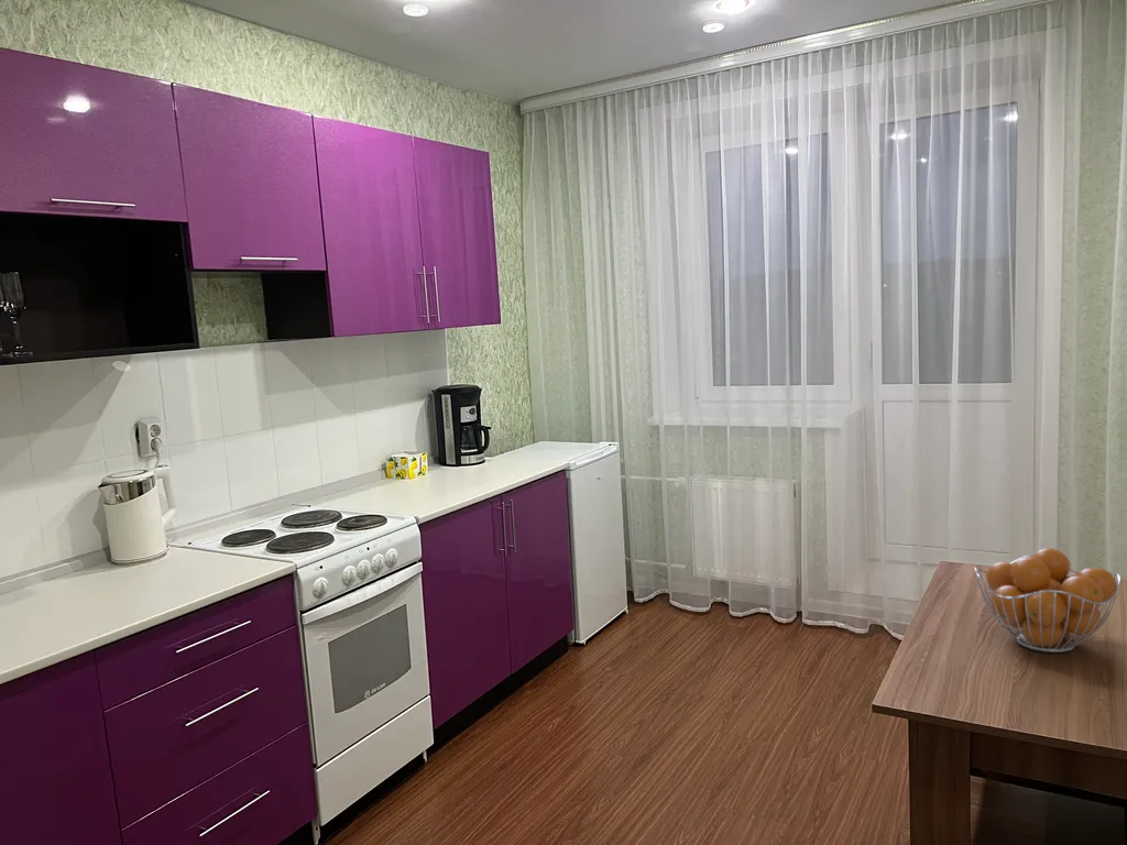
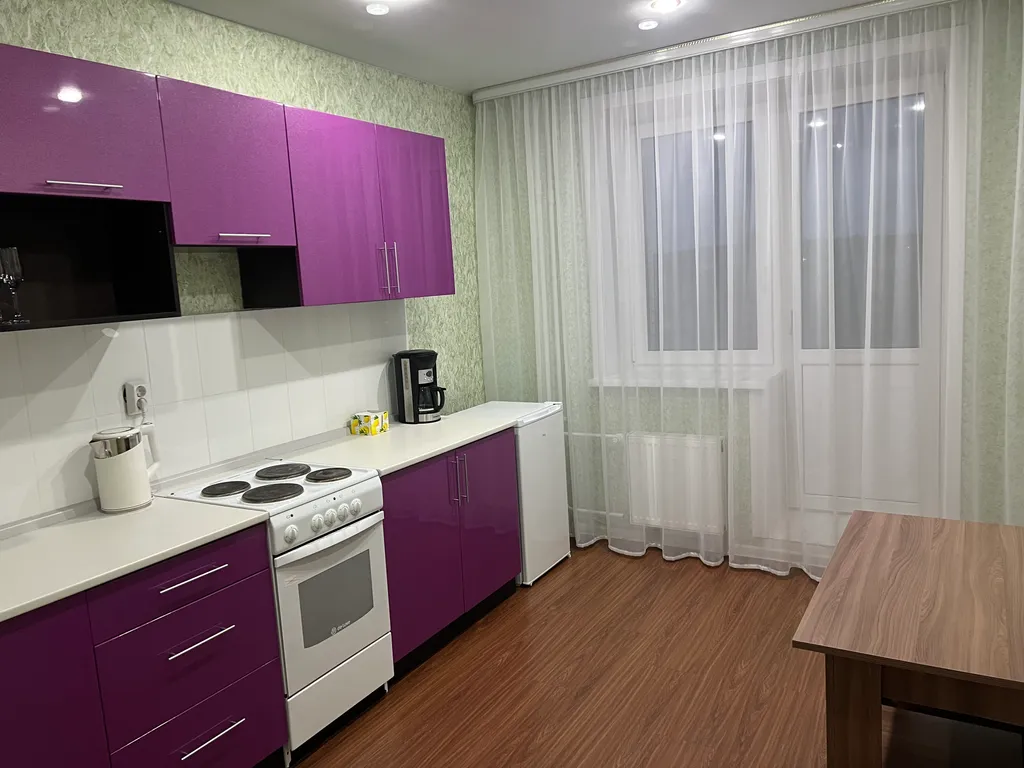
- fruit basket (1044, 599)
